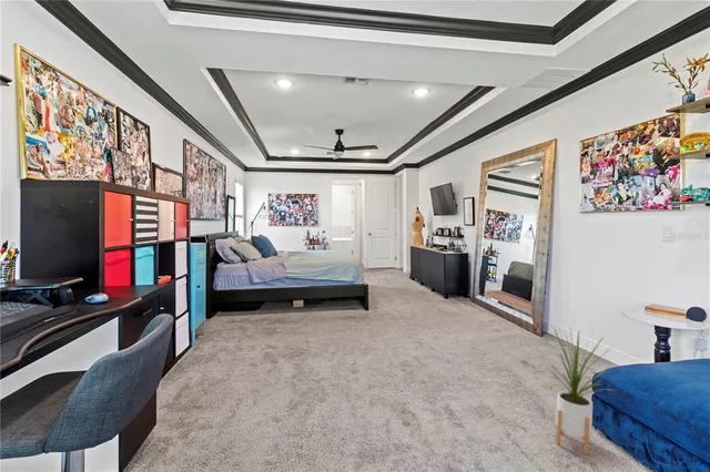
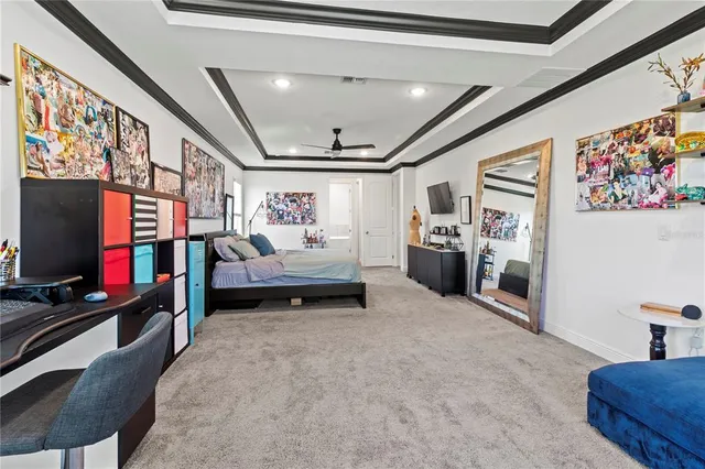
- house plant (577, 384)
